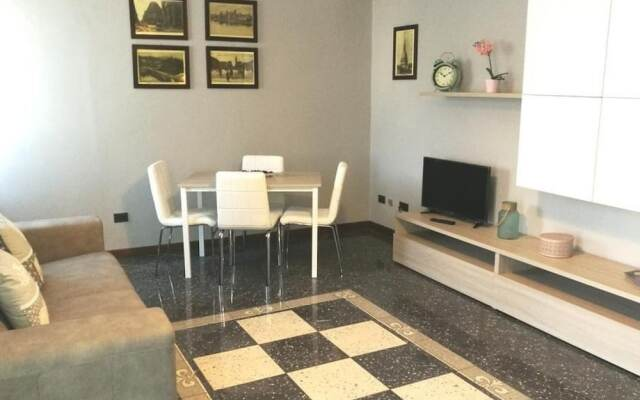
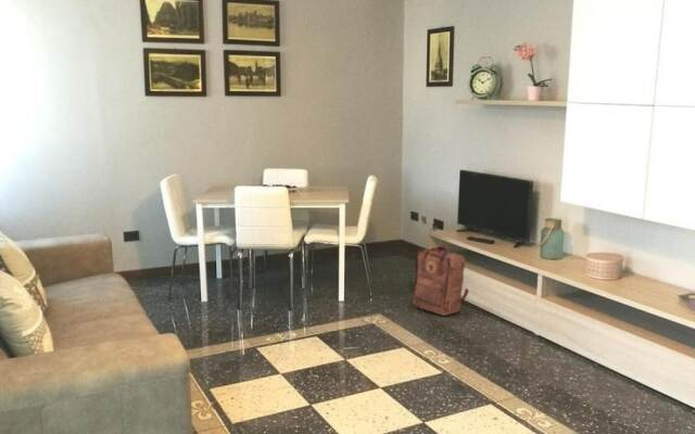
+ backpack (439, 277)
